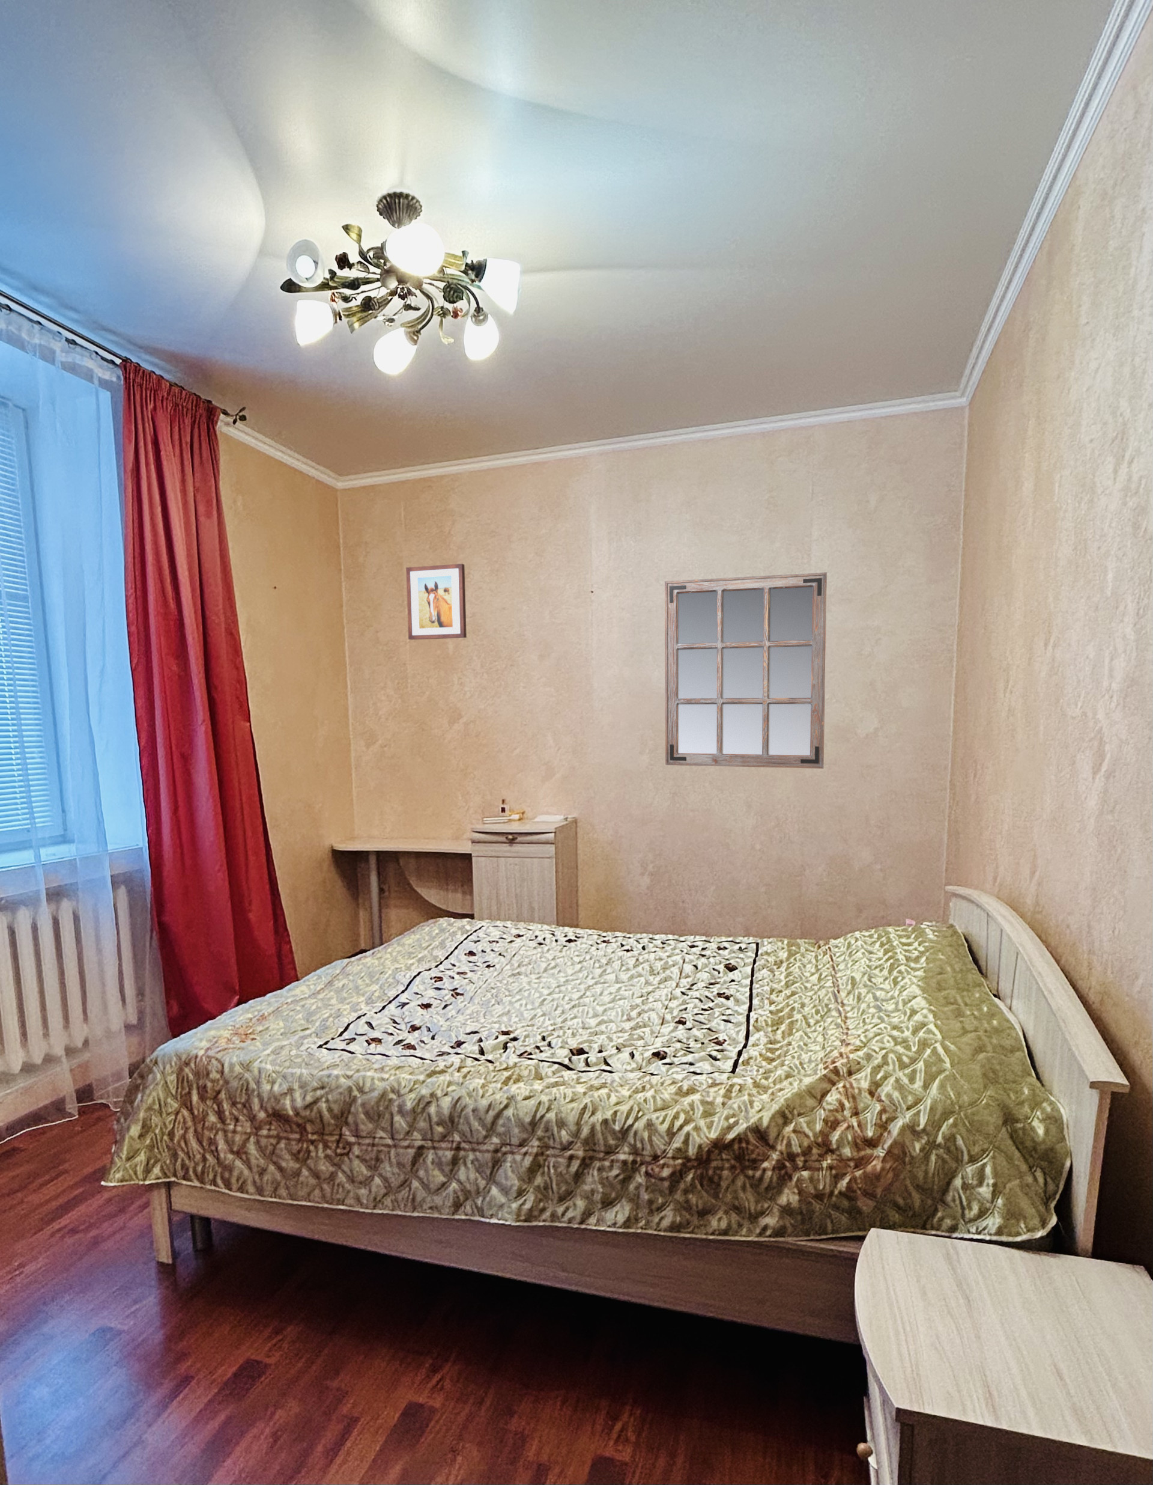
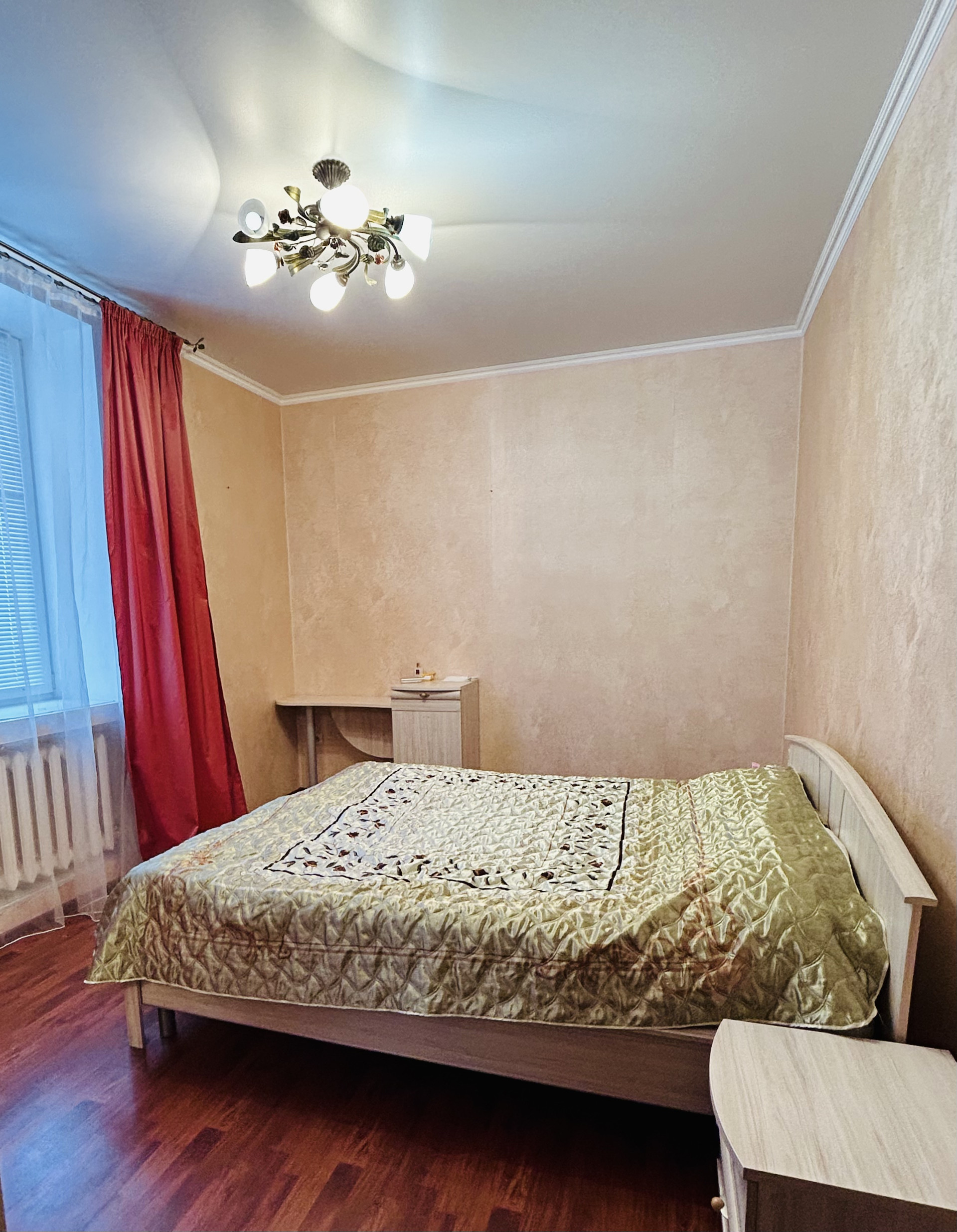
- wall art (436, 603)
- mirror (742, 673)
